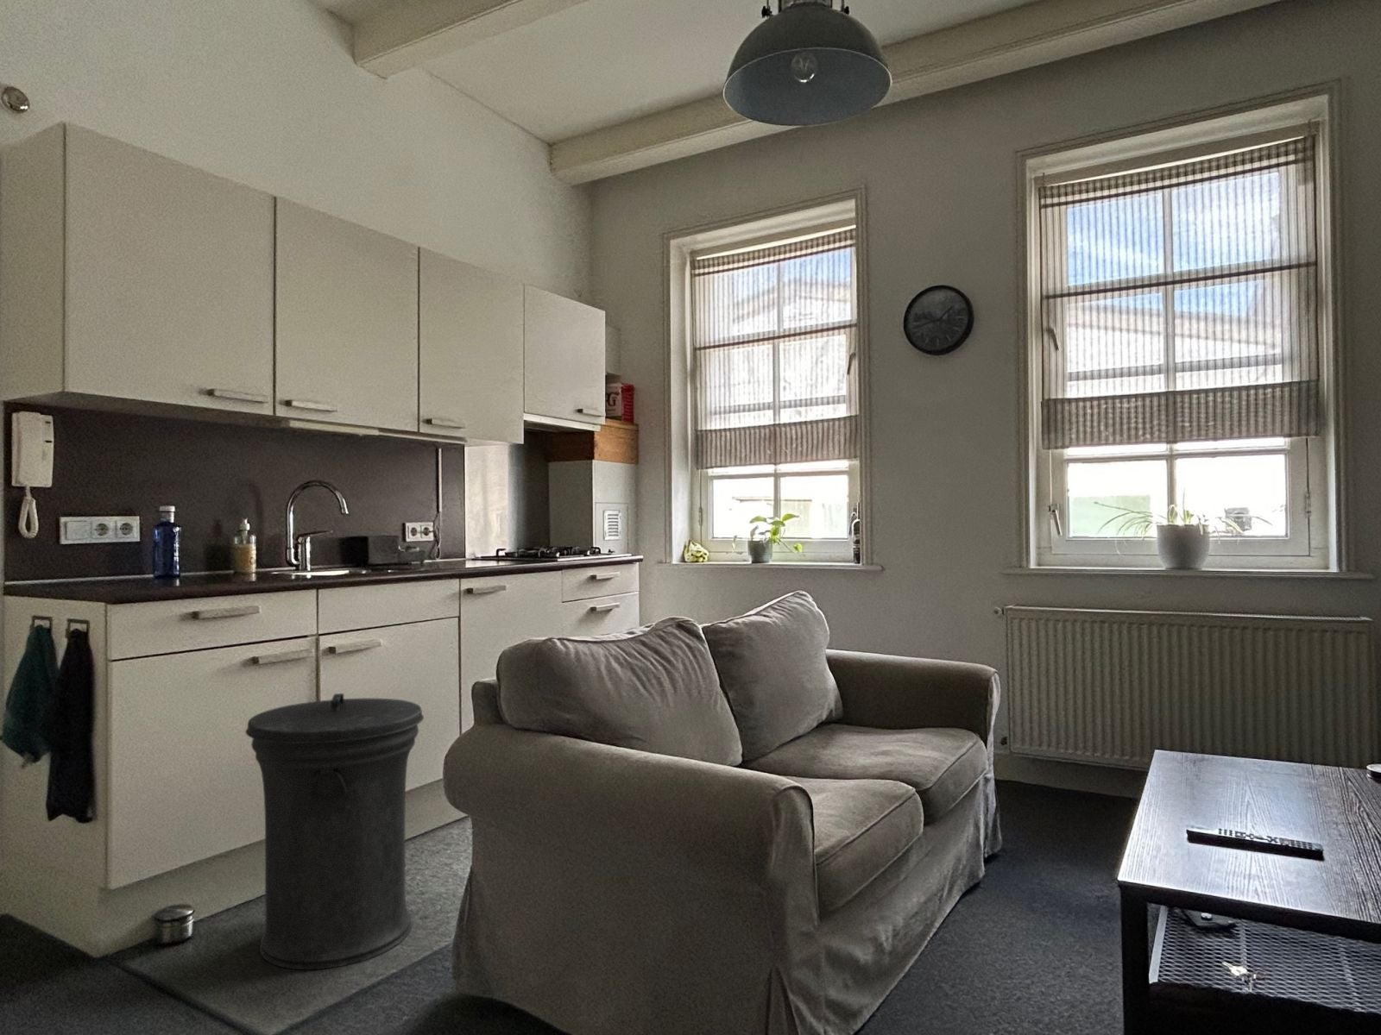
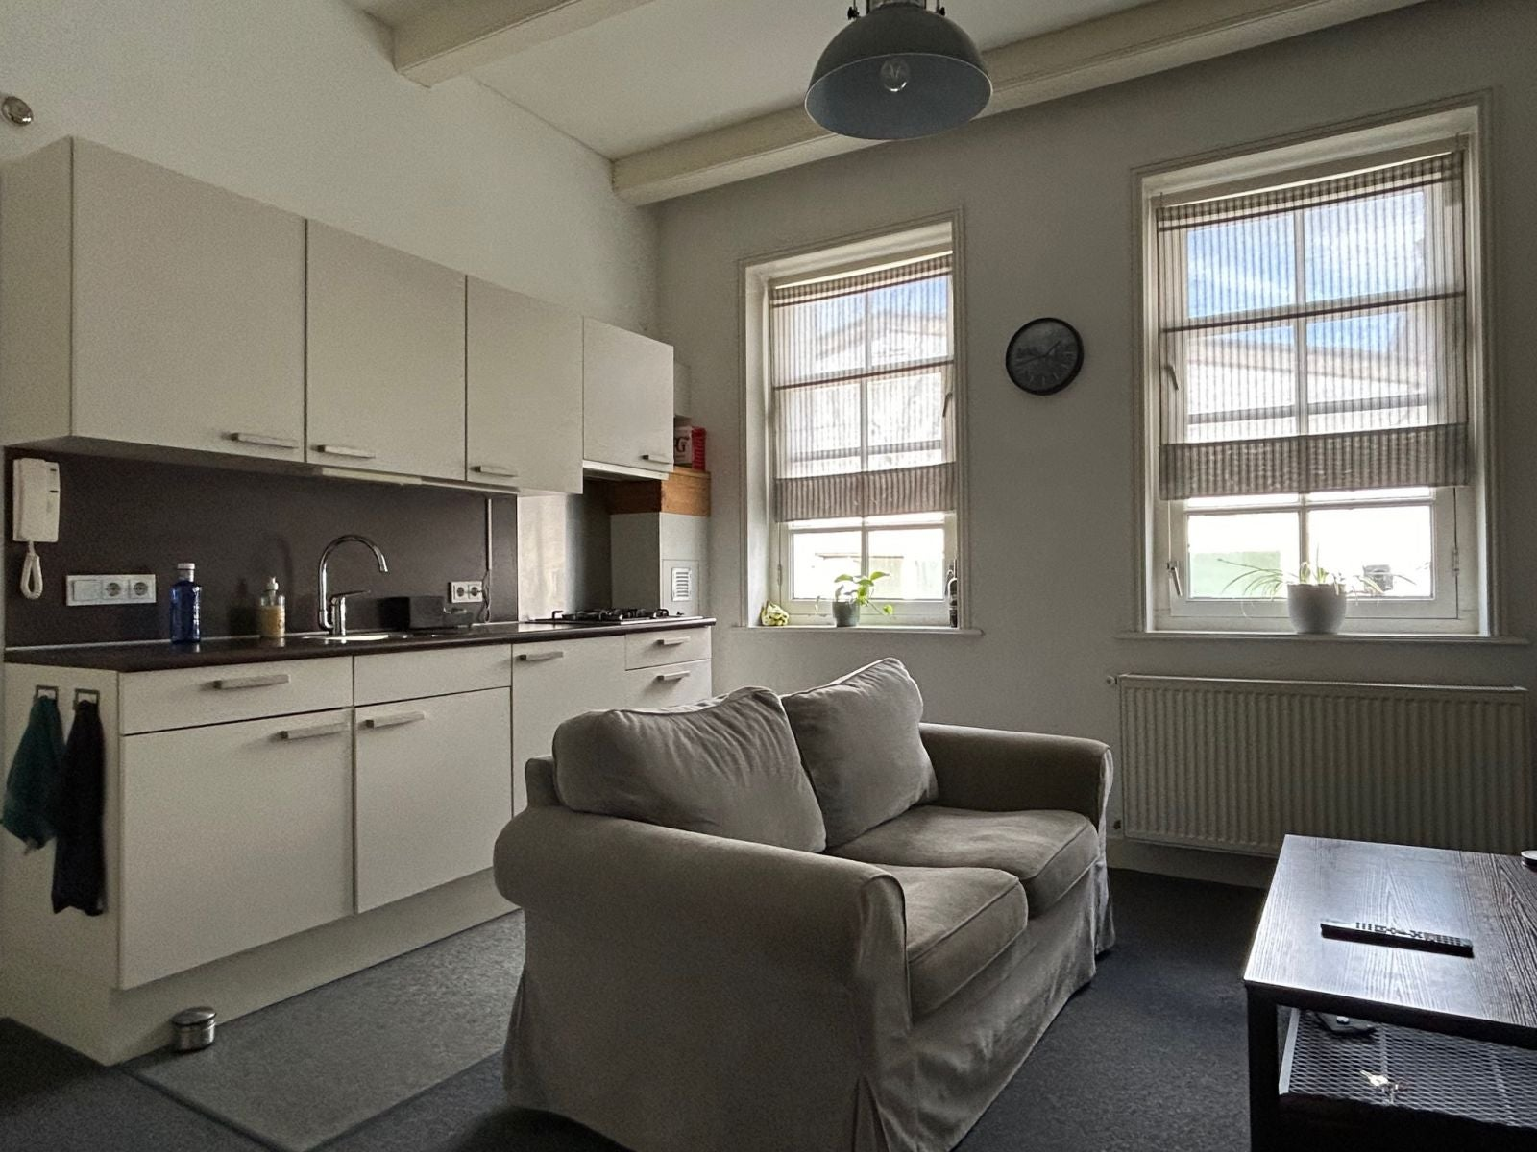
- trash can (337, 814)
